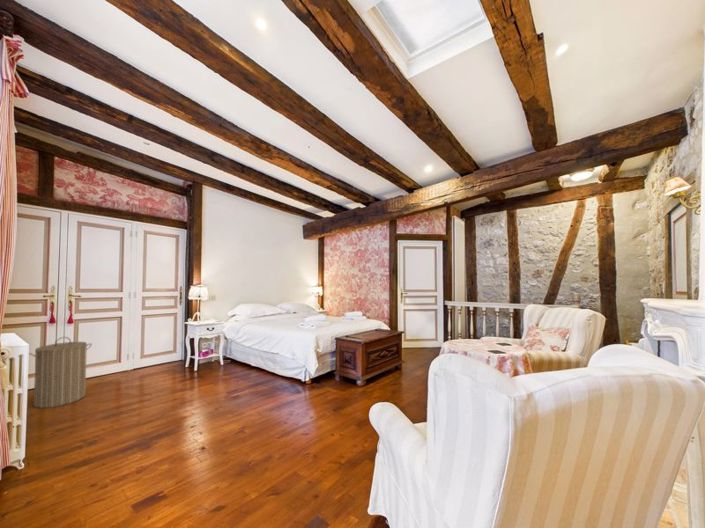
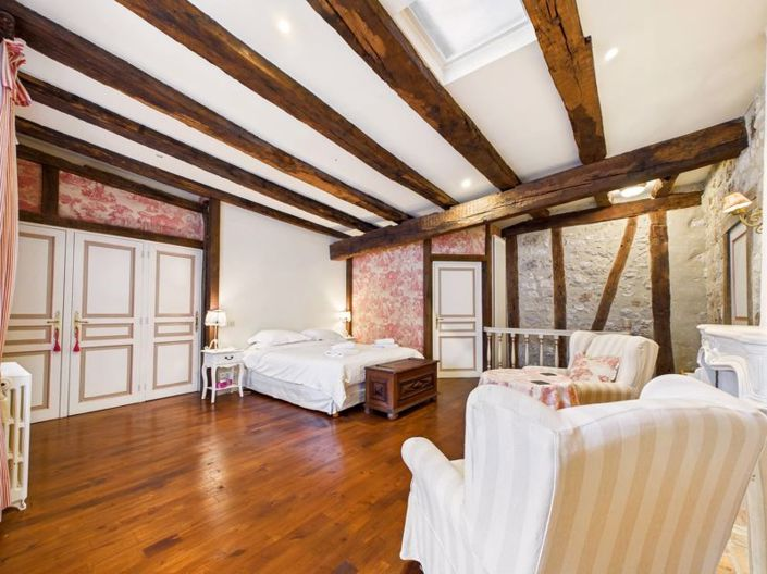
- laundry hamper (61, 368)
